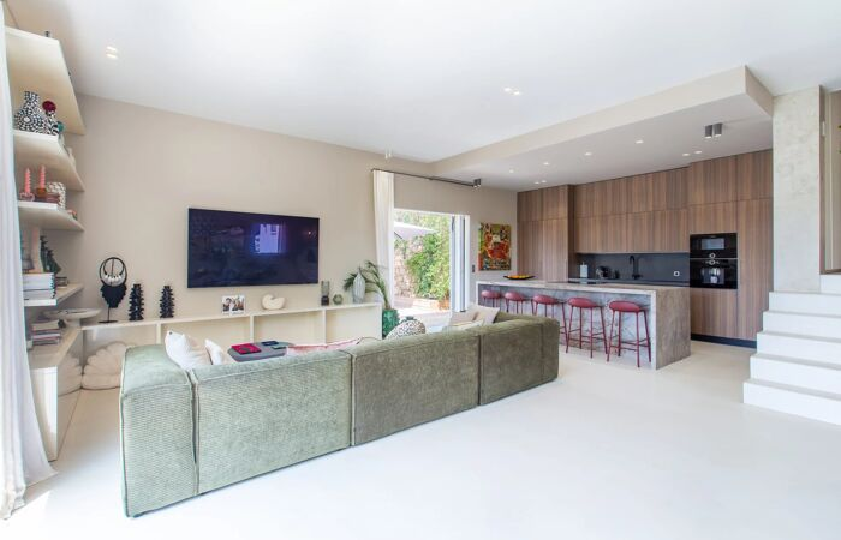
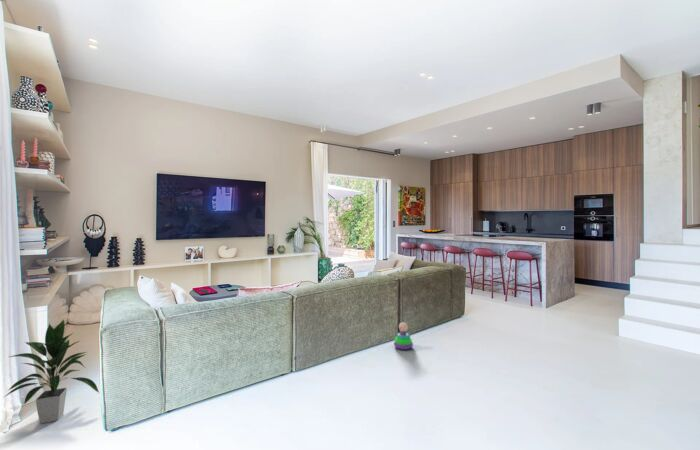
+ stacking toy (403, 334)
+ indoor plant (54, 371)
